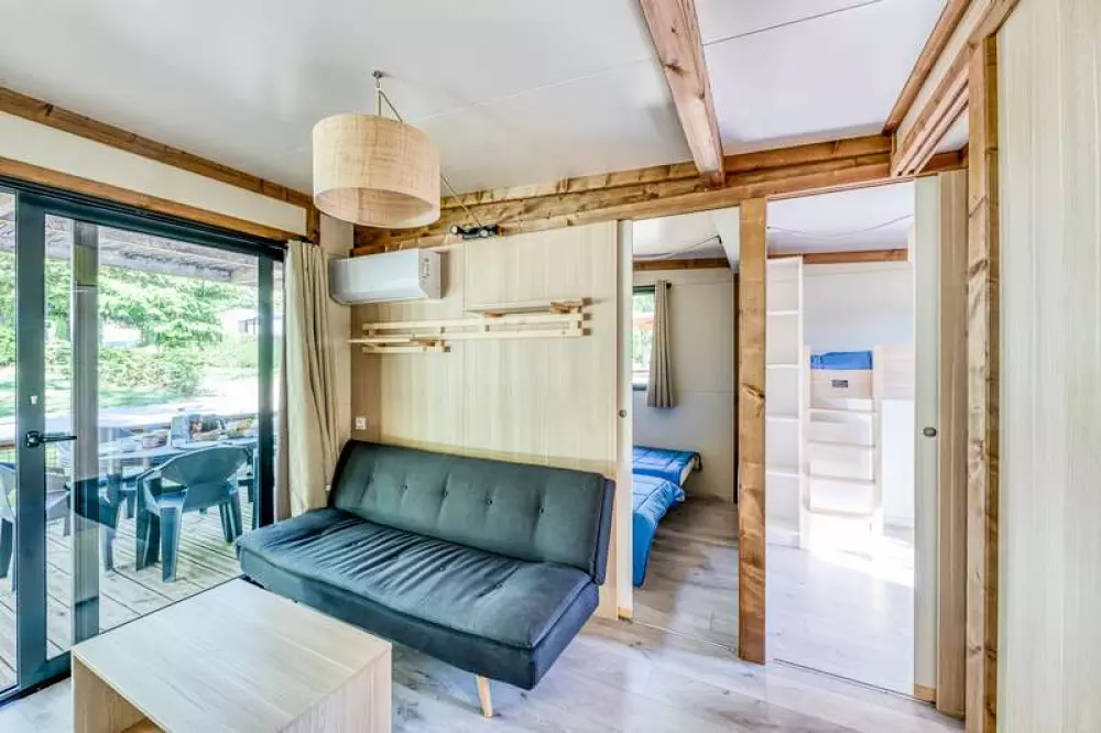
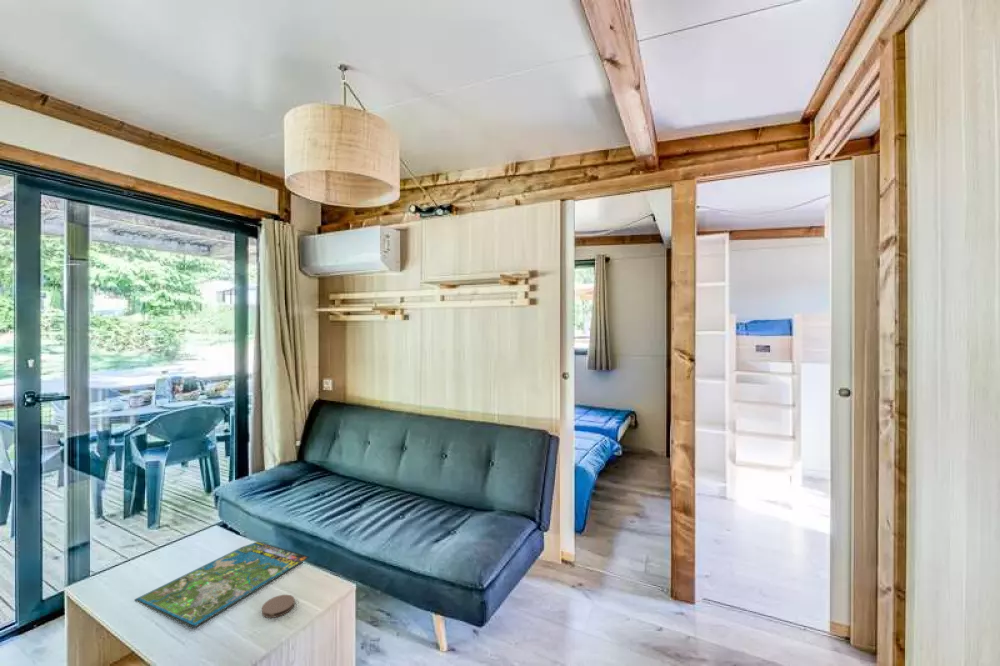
+ board game (229, 576)
+ coaster (278, 605)
